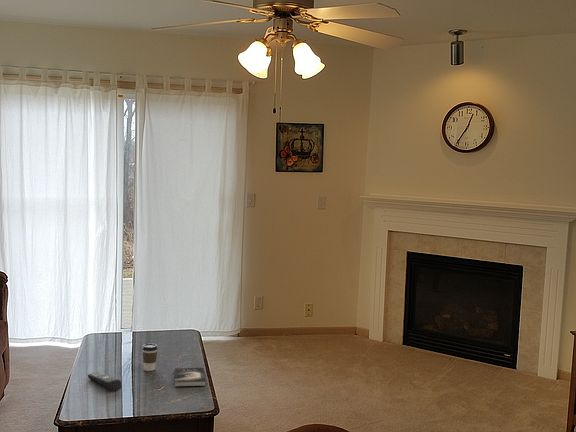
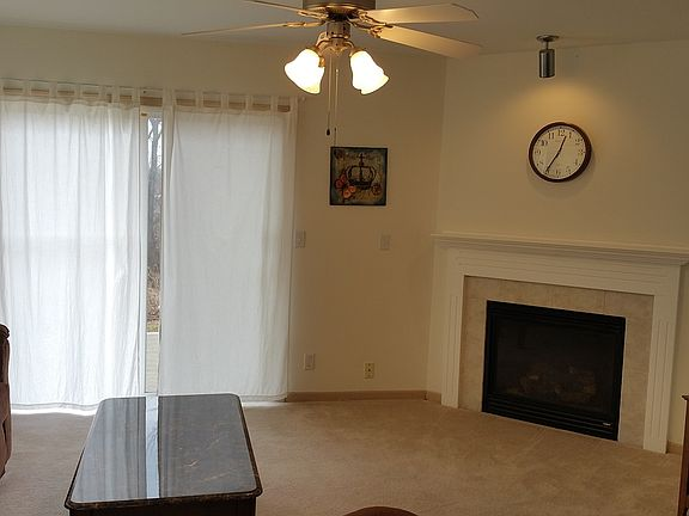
- remote control (104, 379)
- book (189, 376)
- coffee cup (149, 357)
